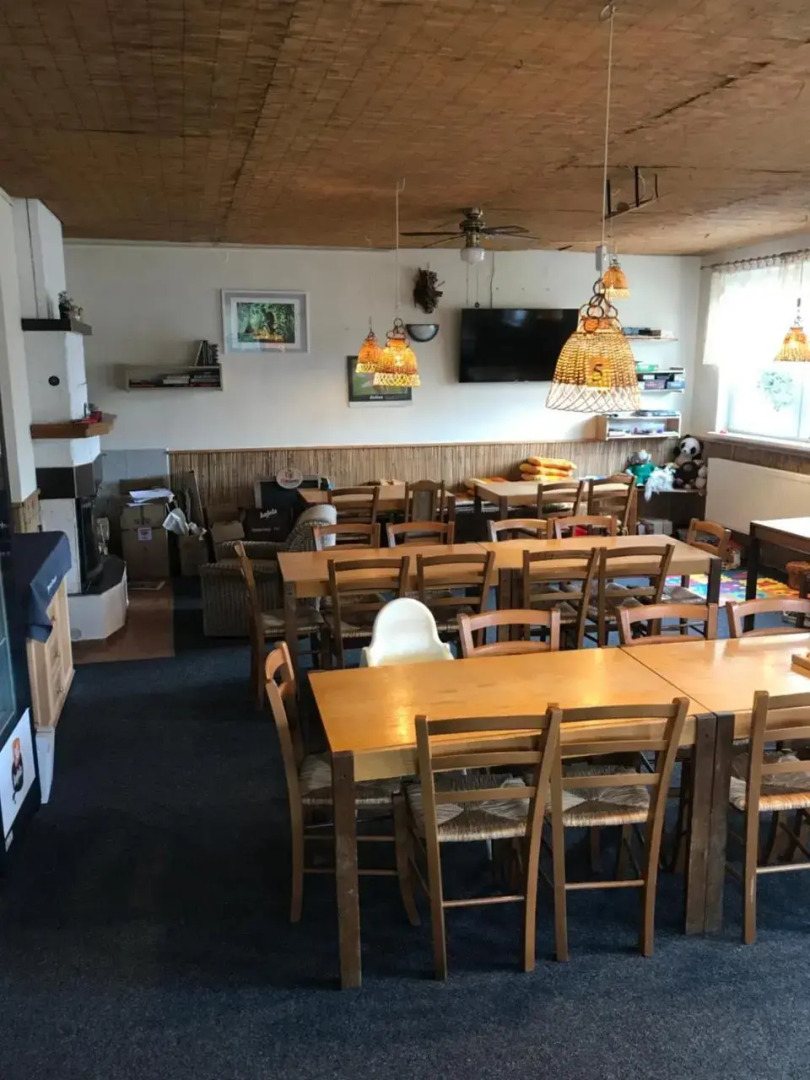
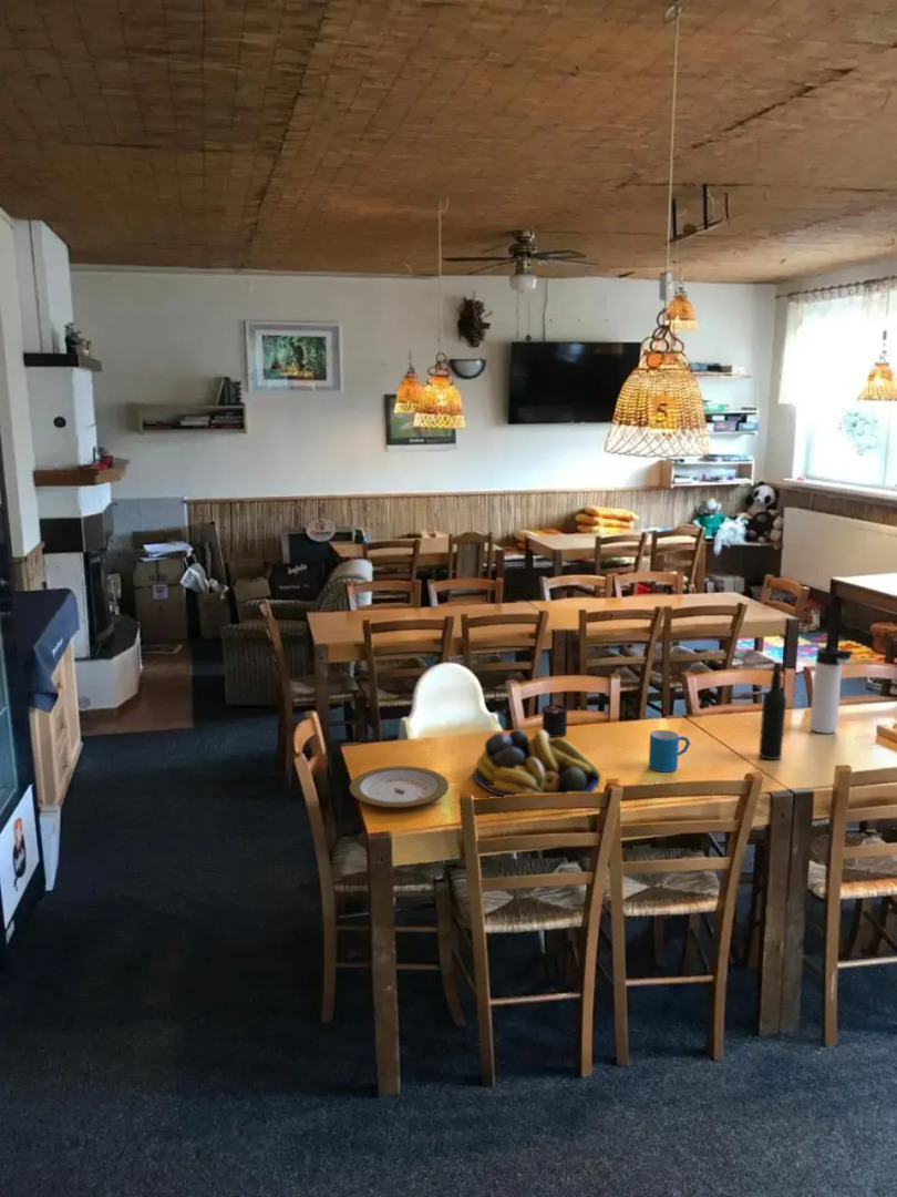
+ thermos bottle (831, 689)
+ candle (554, 715)
+ wine bottle (773, 708)
+ mug (670, 750)
+ fruit bowl (535, 756)
+ plate (399, 789)
